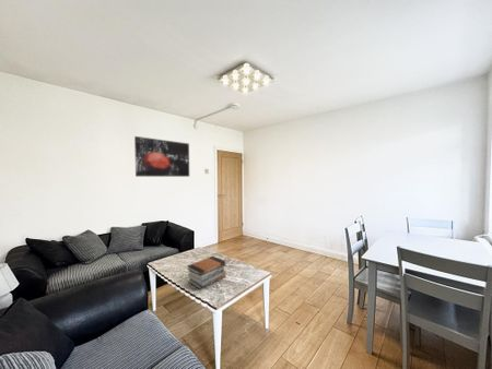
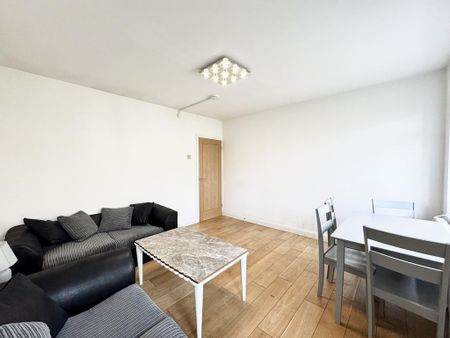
- wall art (164, 158)
- book stack (207, 271)
